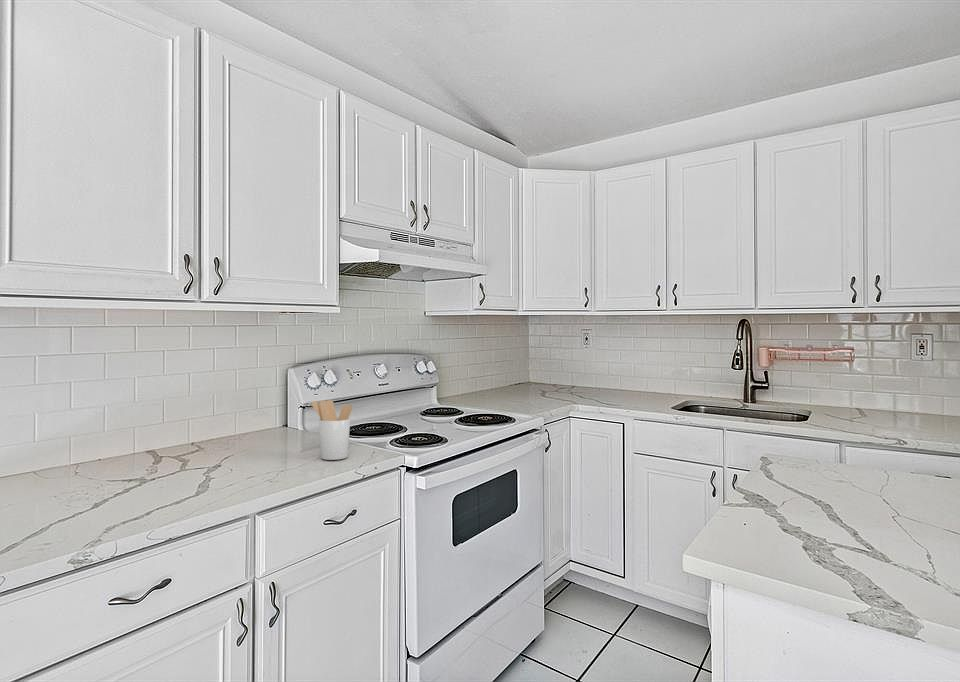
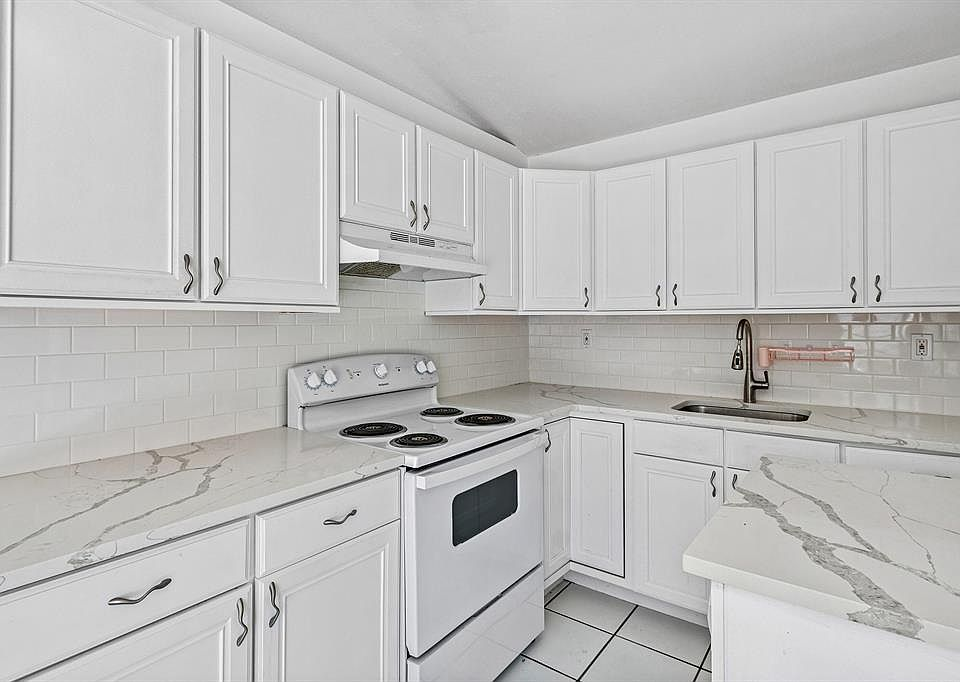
- utensil holder (330, 427)
